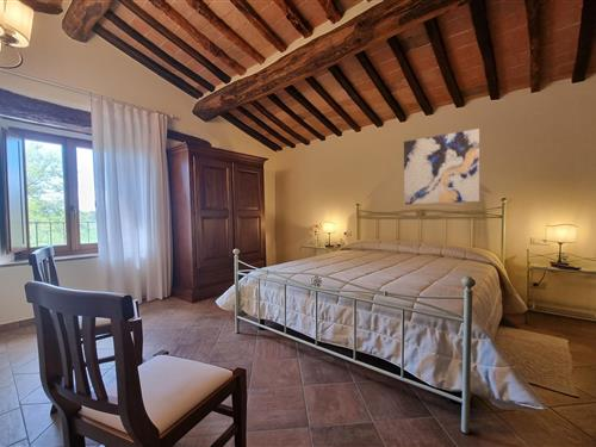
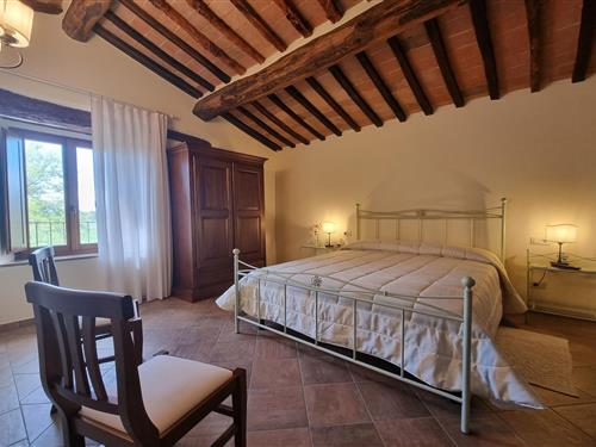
- wall art (439, 169)
